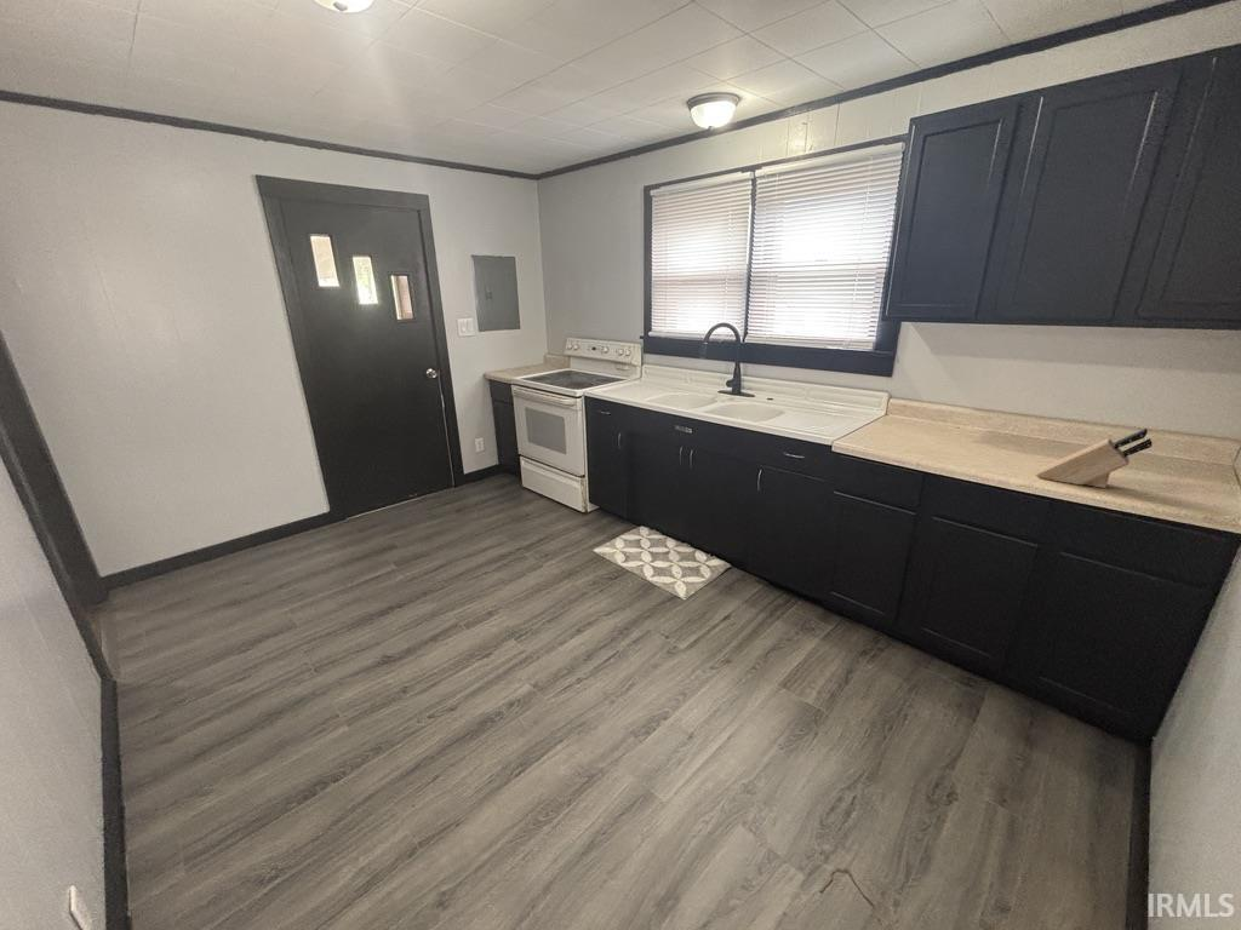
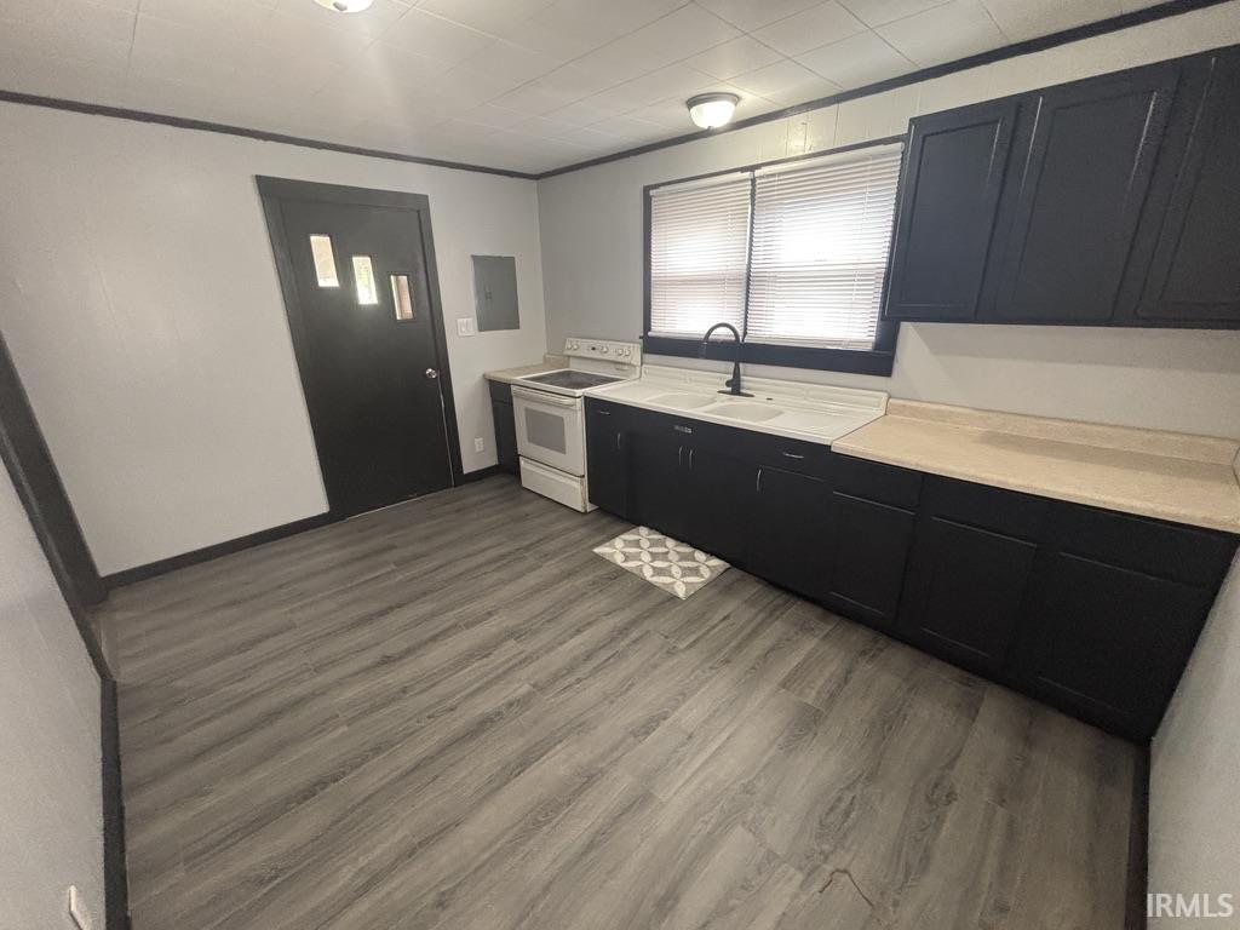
- knife block (1092, 453)
